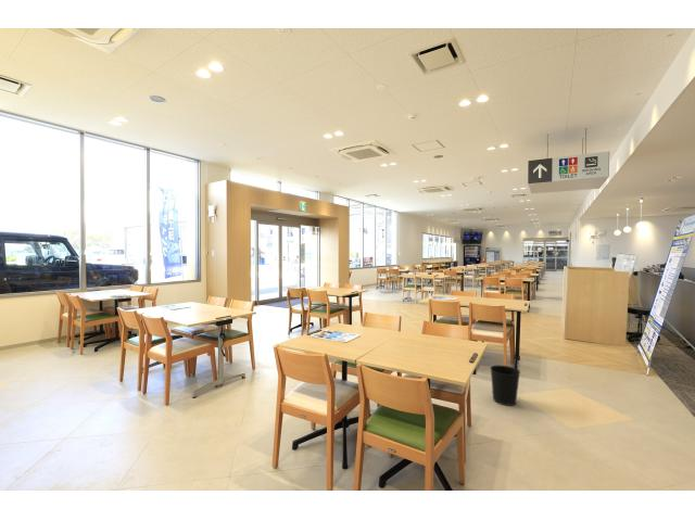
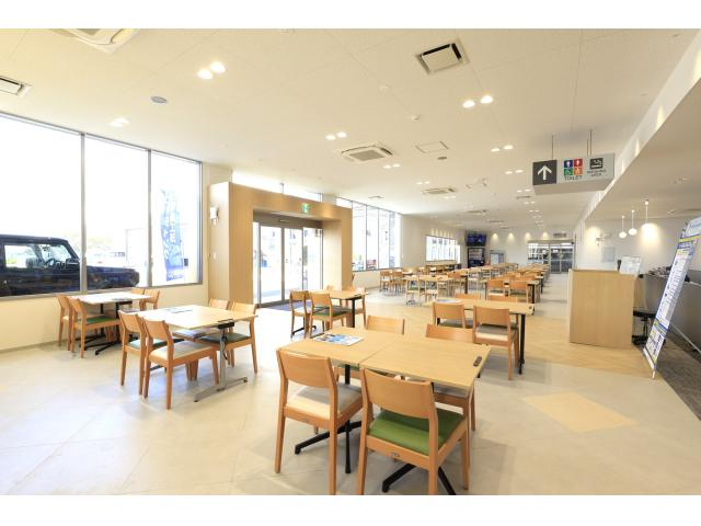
- wastebasket (504, 384)
